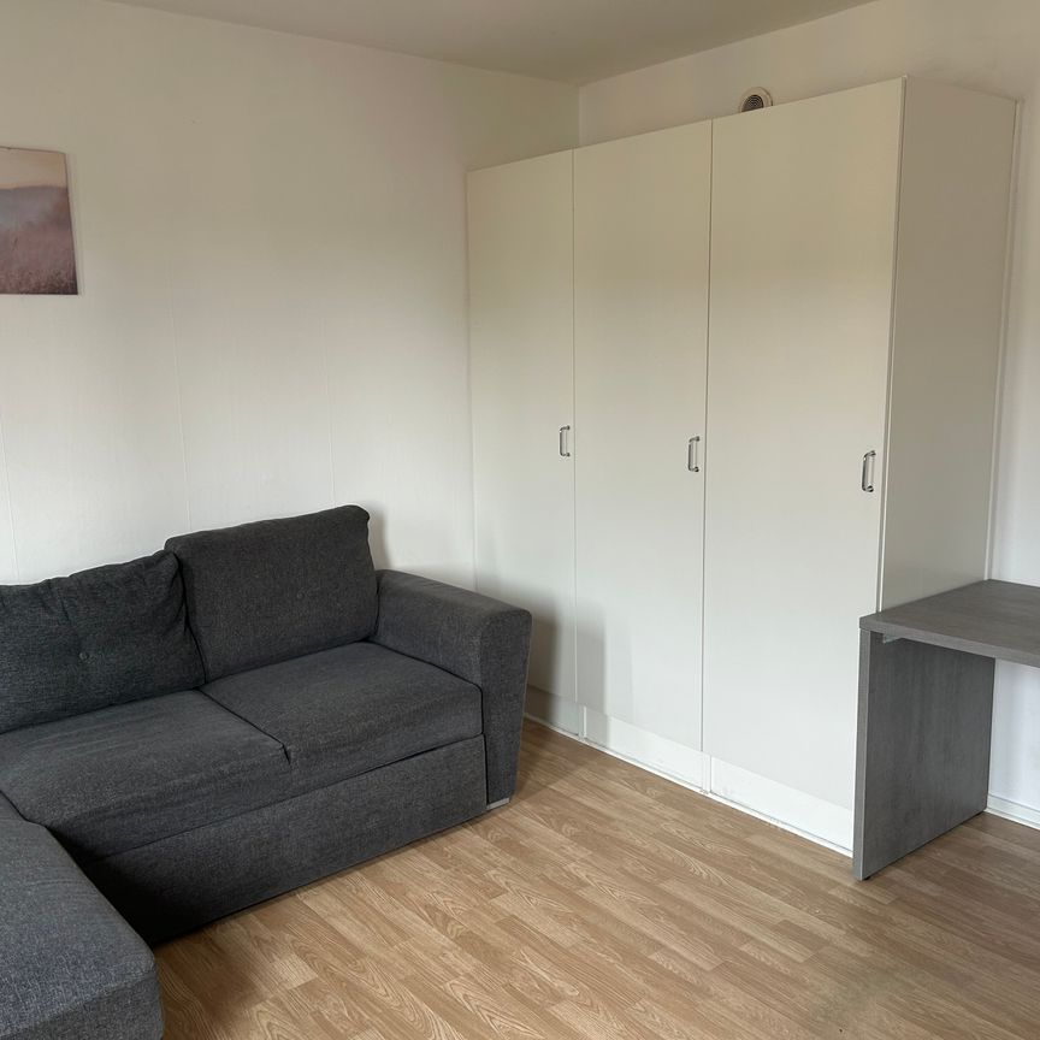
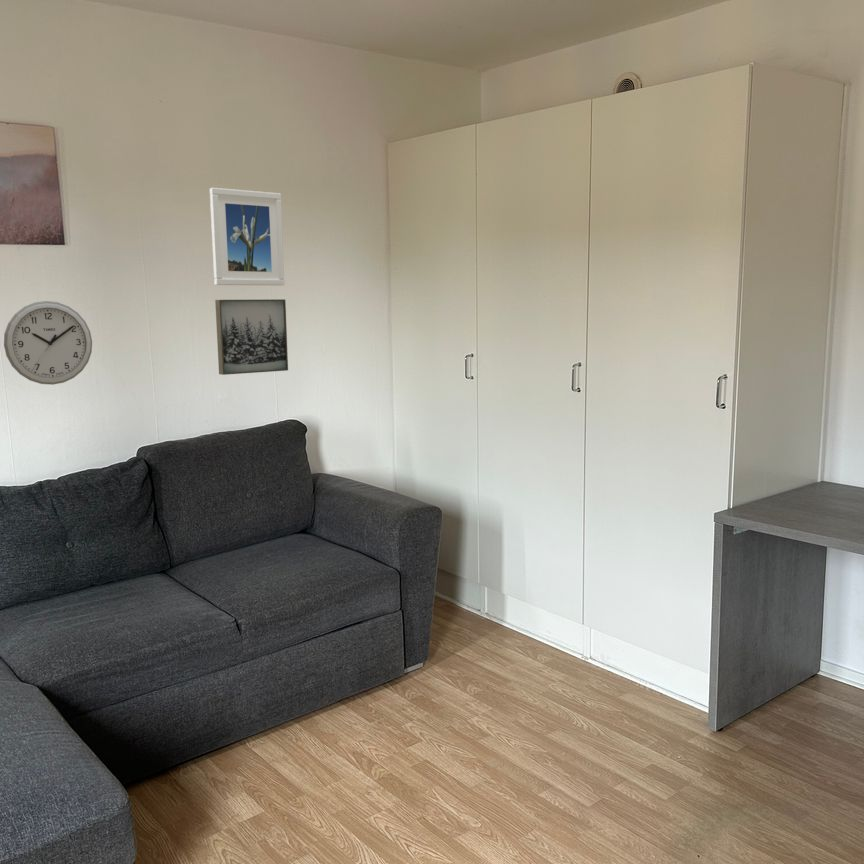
+ wall art (252, 336)
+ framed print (248, 238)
+ wall clock (49, 343)
